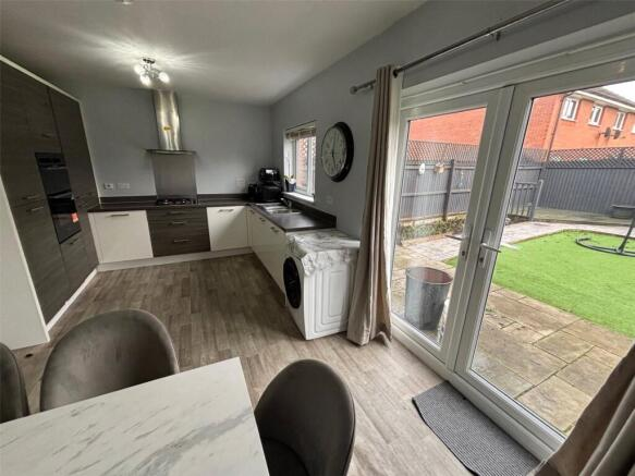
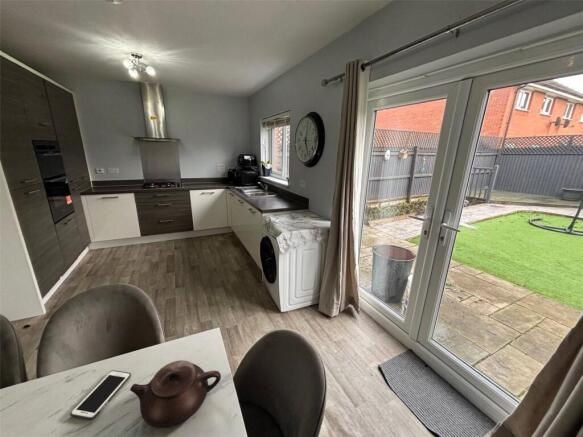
+ cell phone (103, 393)
+ teapot (176, 387)
